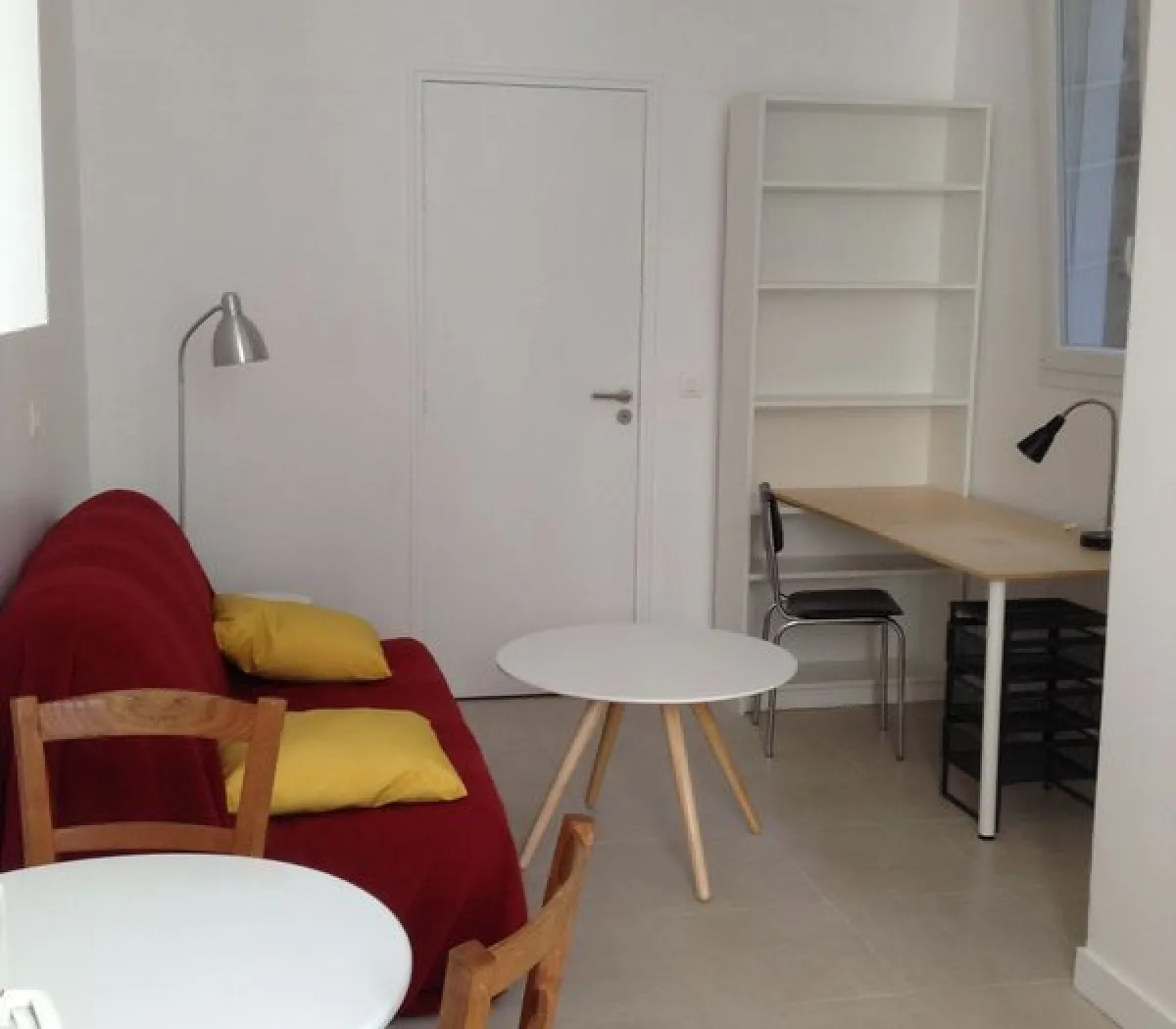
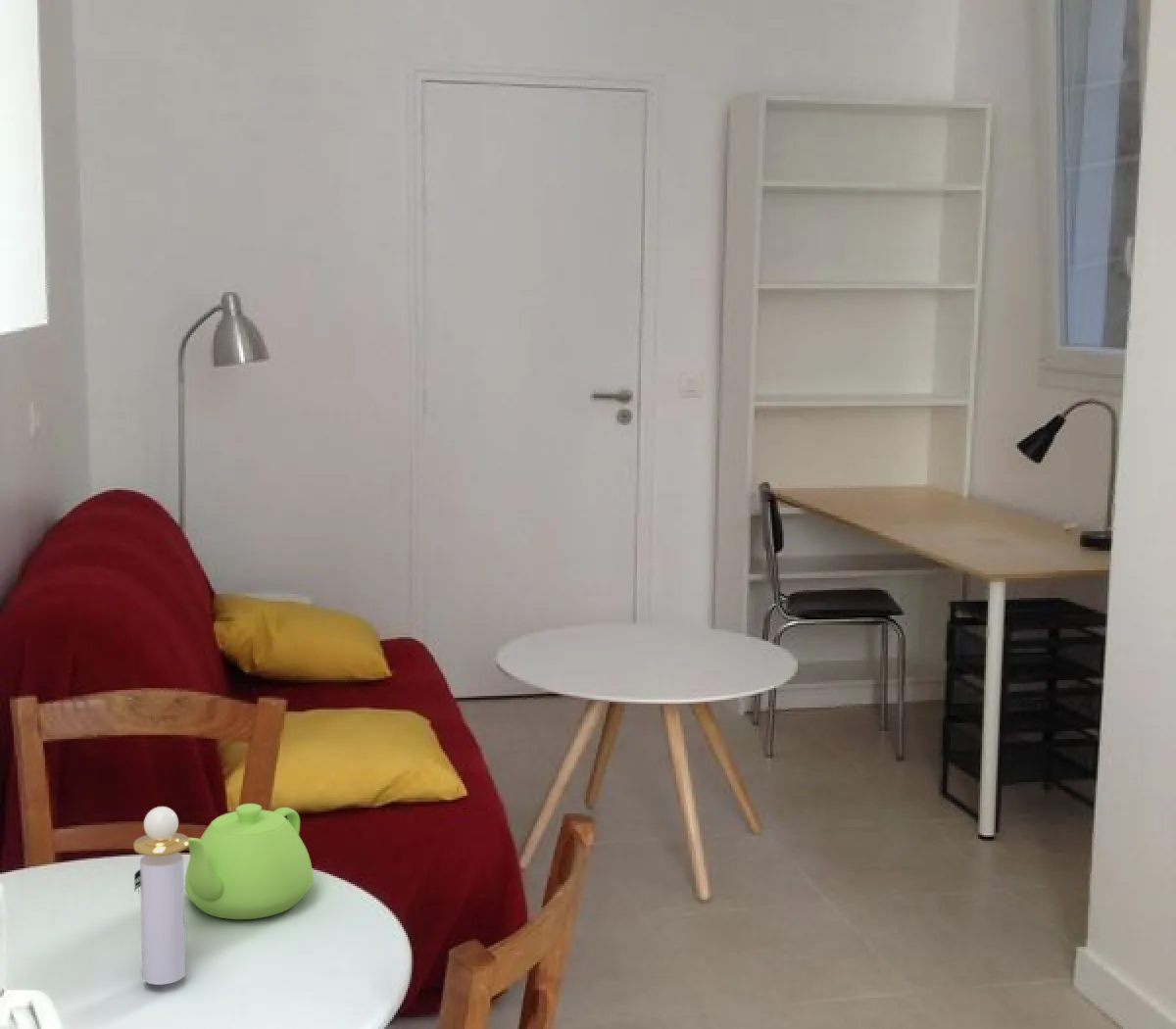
+ perfume bottle (162, 895)
+ teapot (243, 855)
